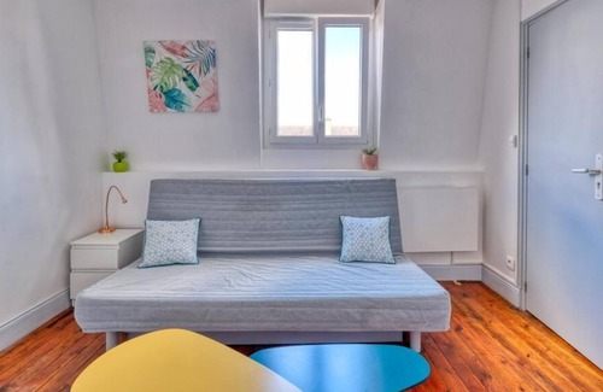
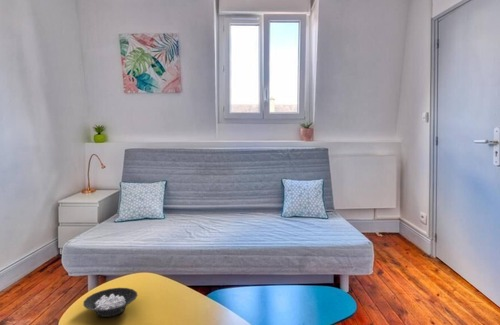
+ cereal bowl (111, 304)
